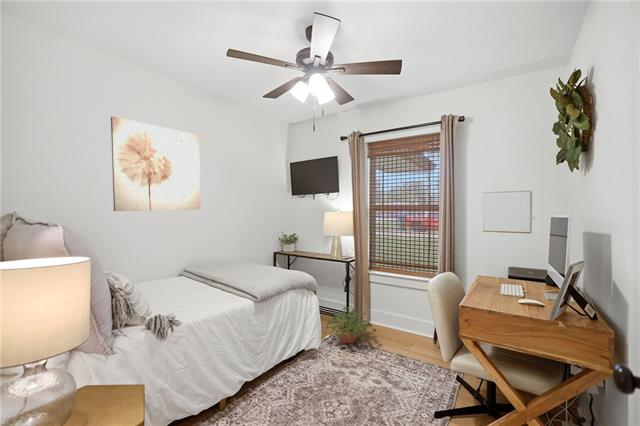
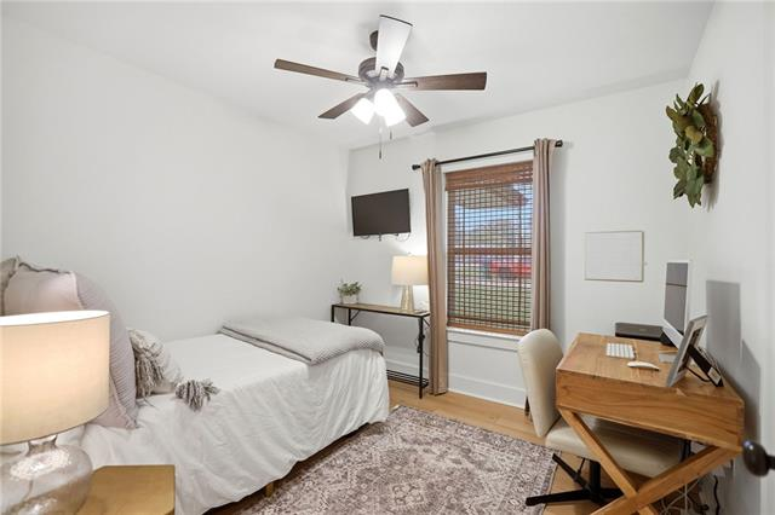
- potted plant (352, 328)
- wall art (161, 168)
